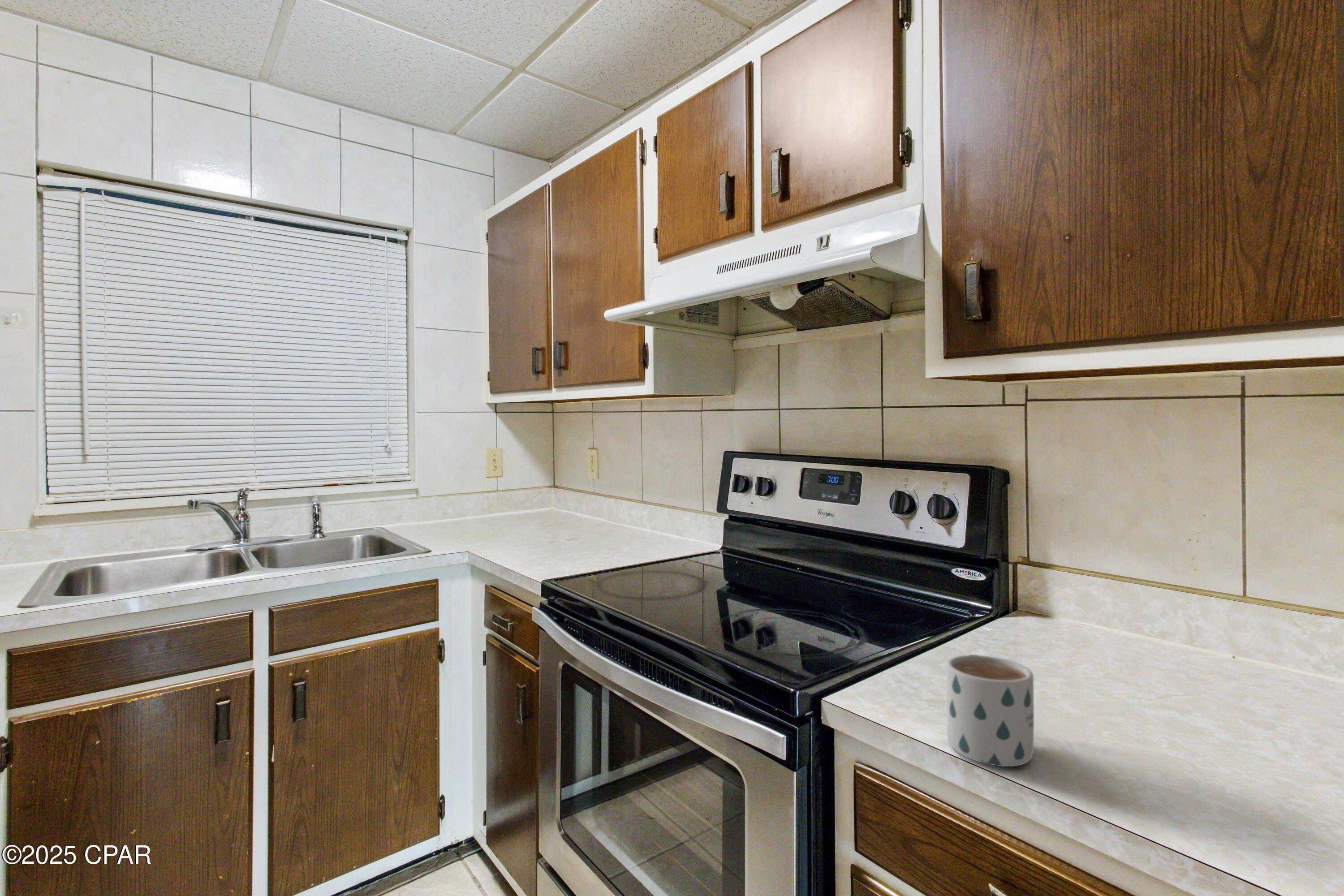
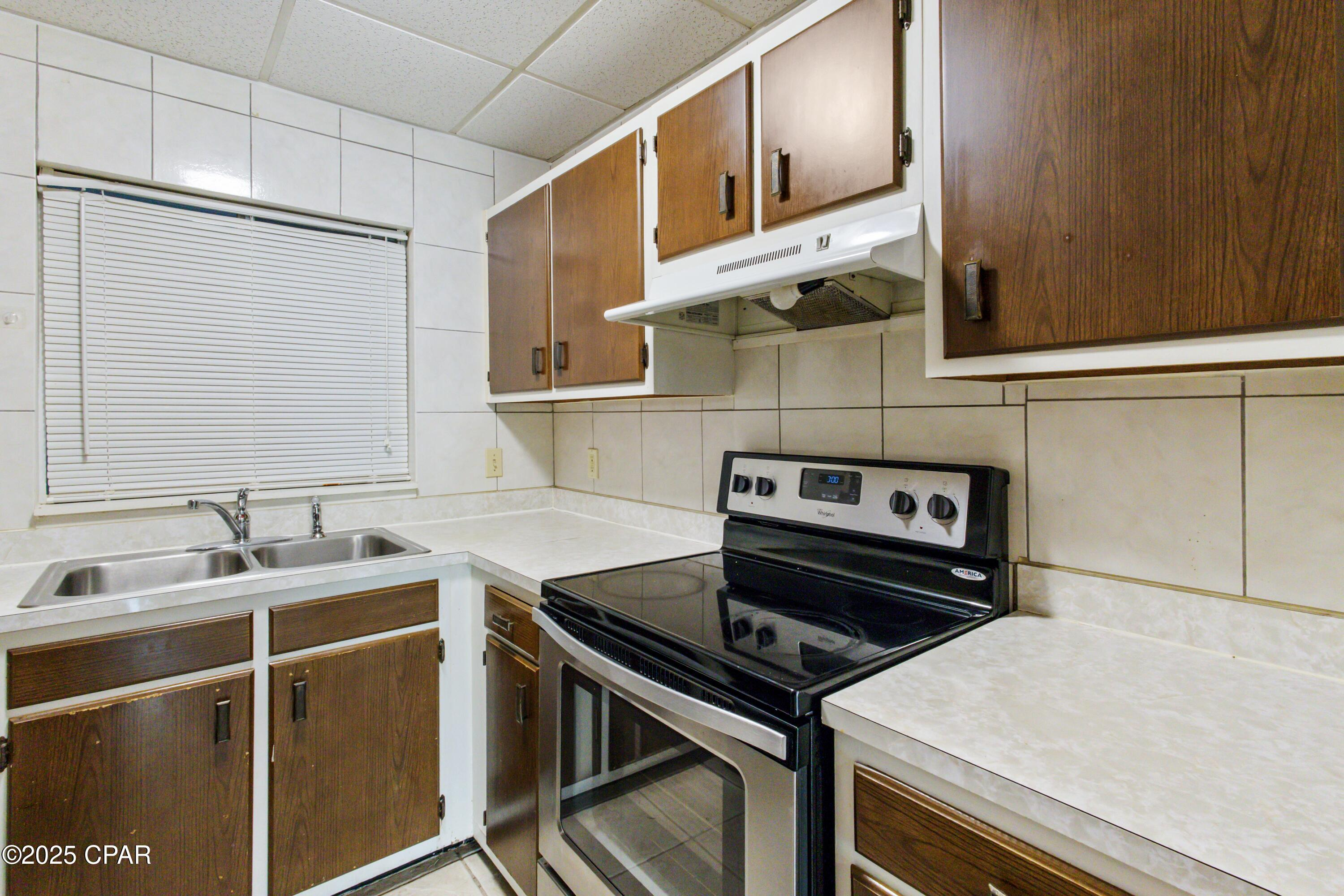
- mug (989, 702)
